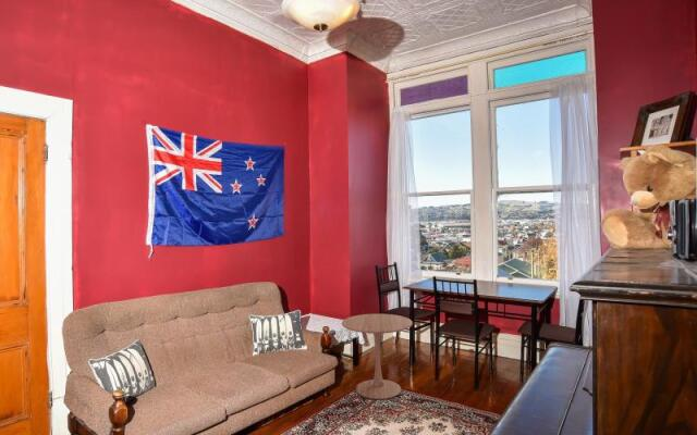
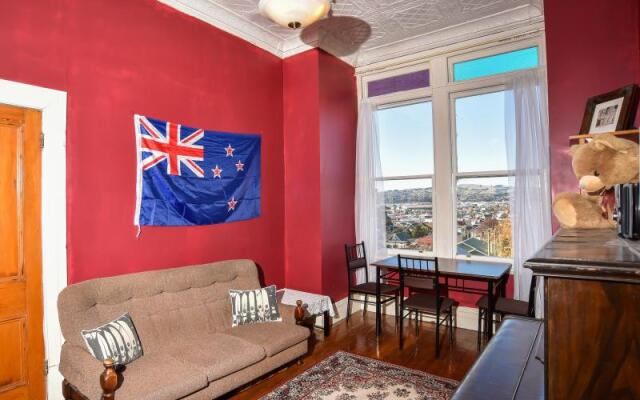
- side table (377, 355)
